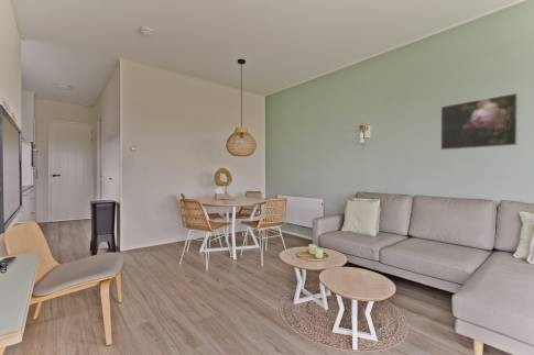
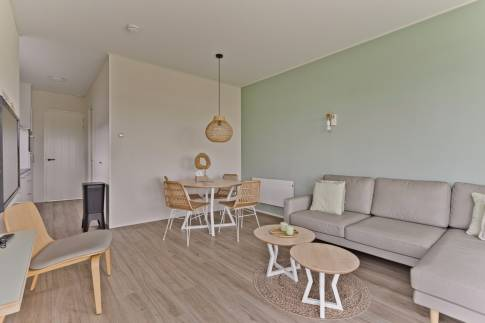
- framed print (476, 124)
